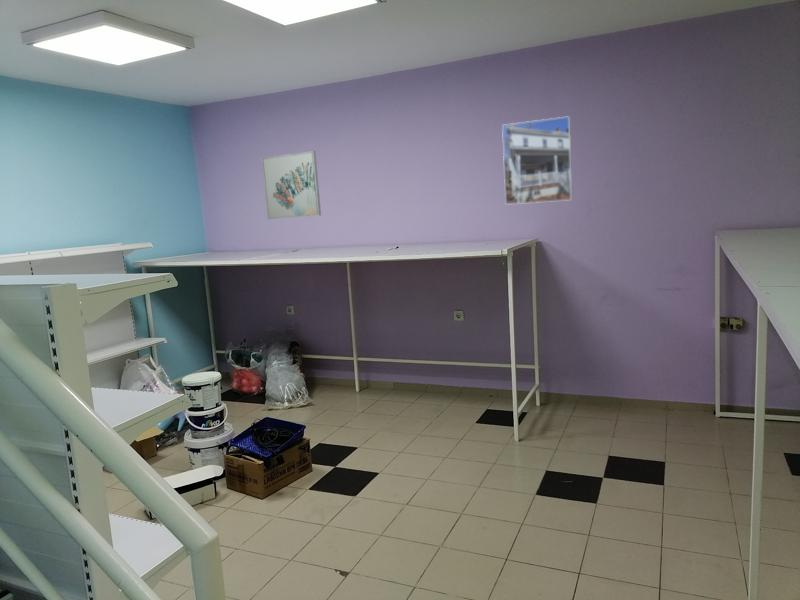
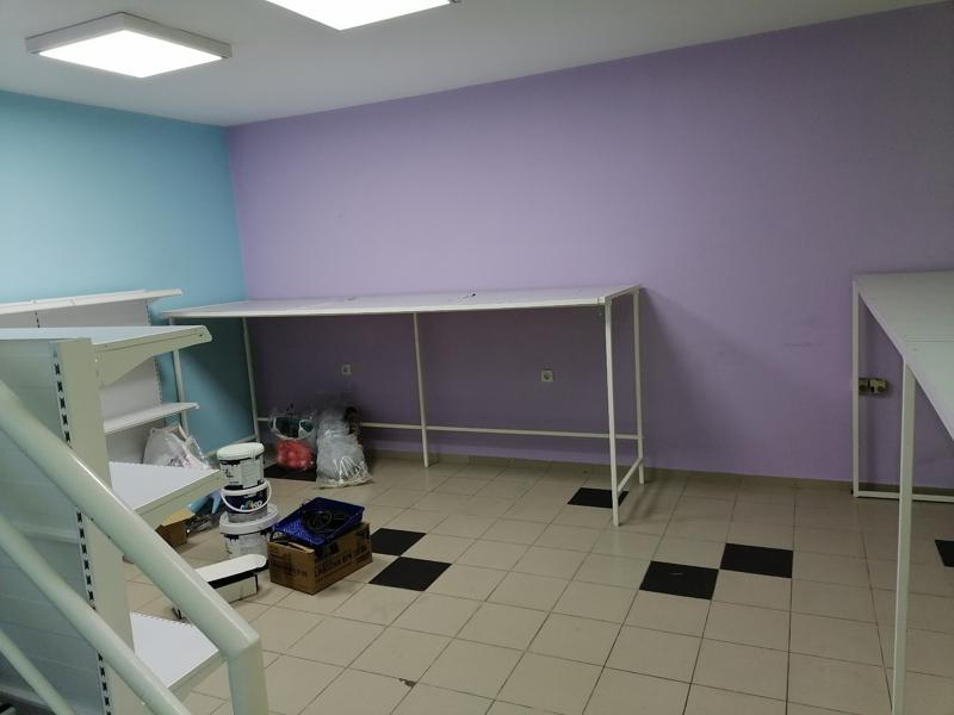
- wall art (290, 186)
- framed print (536, 162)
